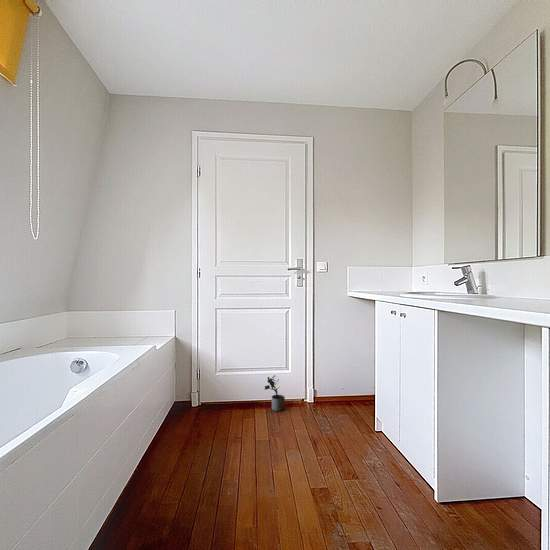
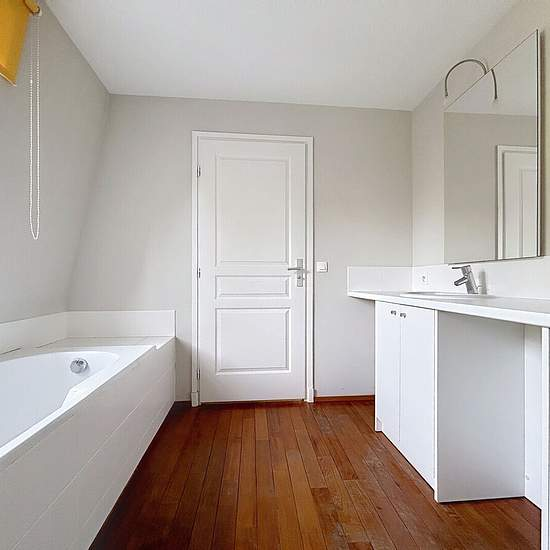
- potted plant (275, 391)
